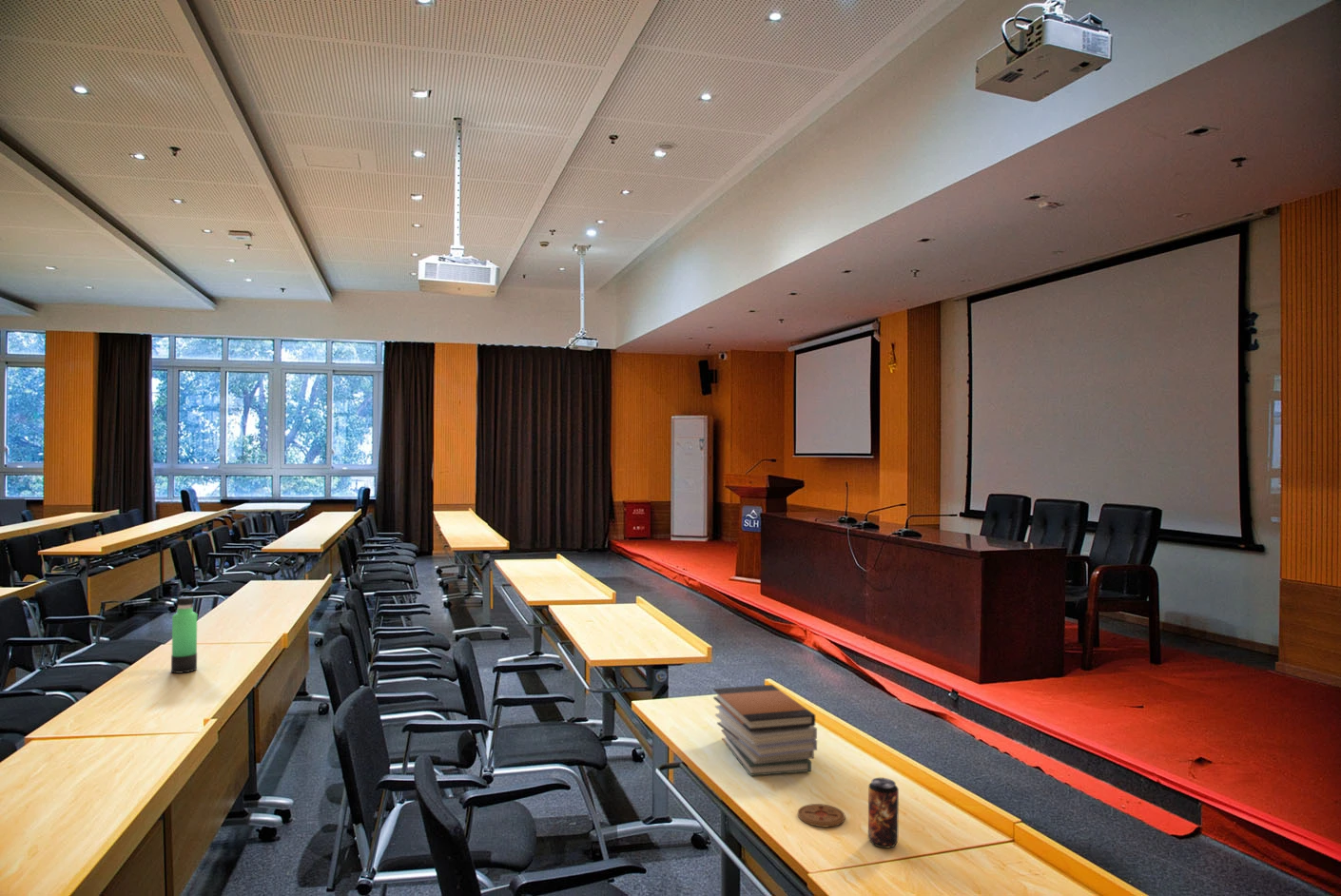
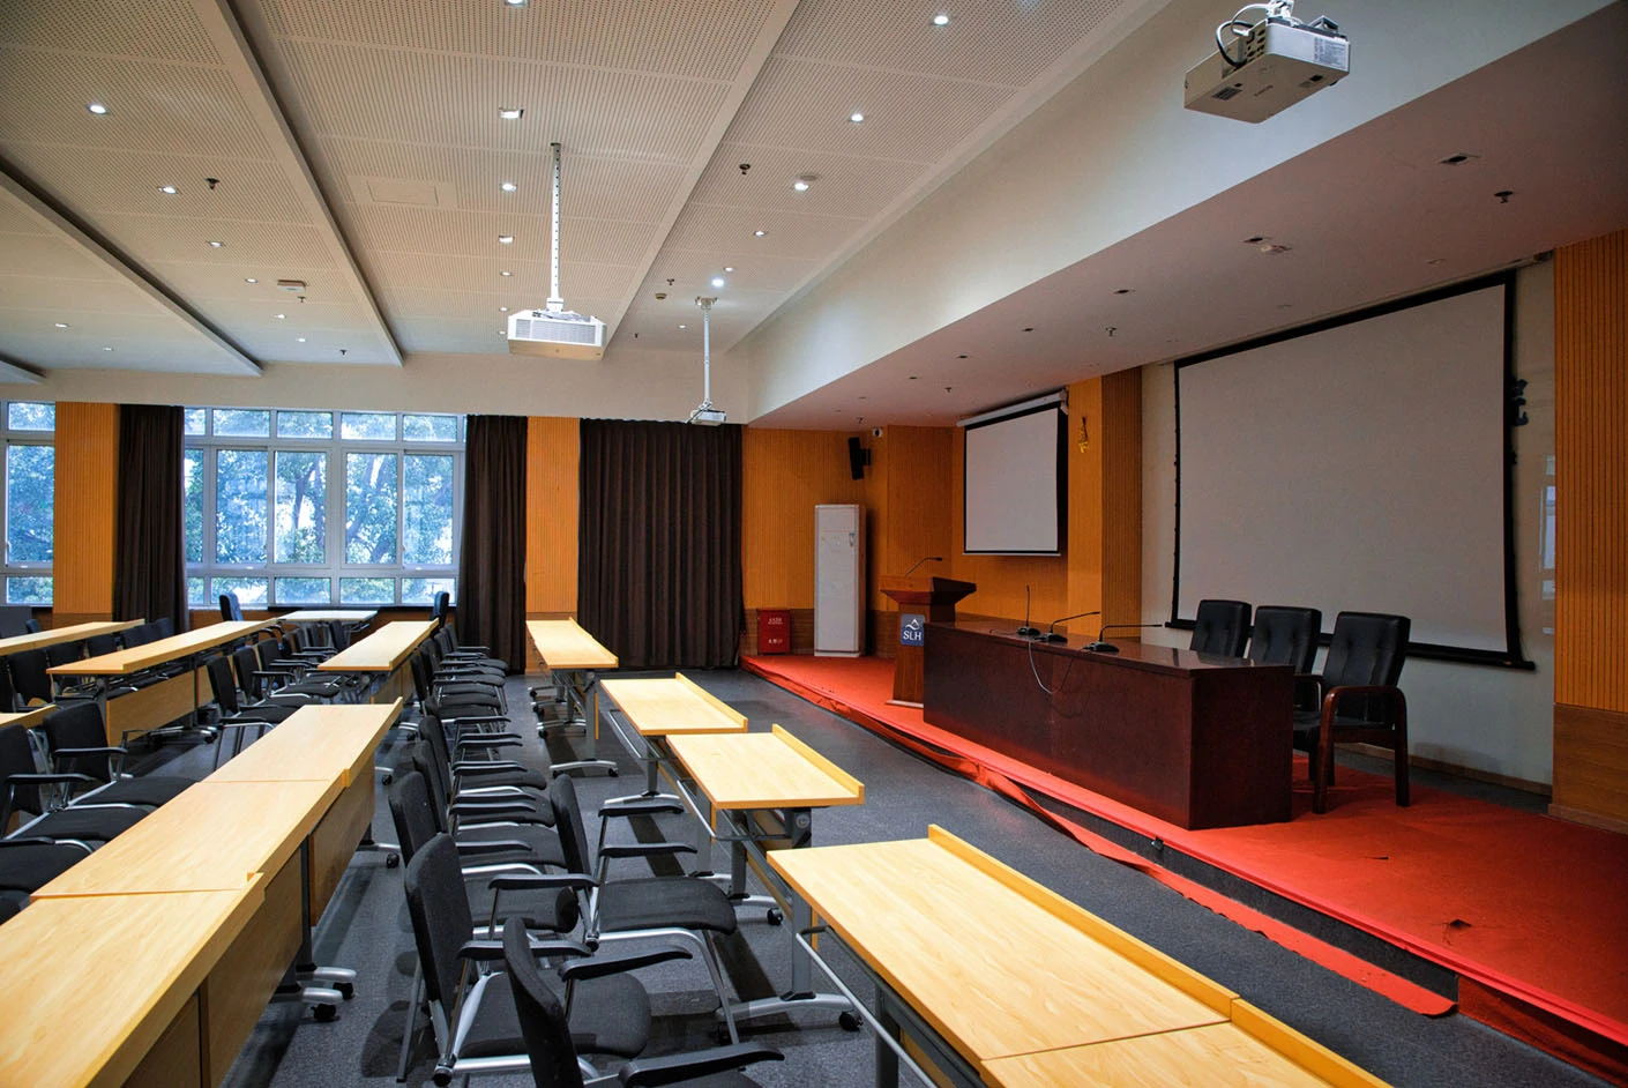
- thermos bottle (185, 629)
- book stack (763, 728)
- beverage can (883, 811)
- coaster (821, 814)
